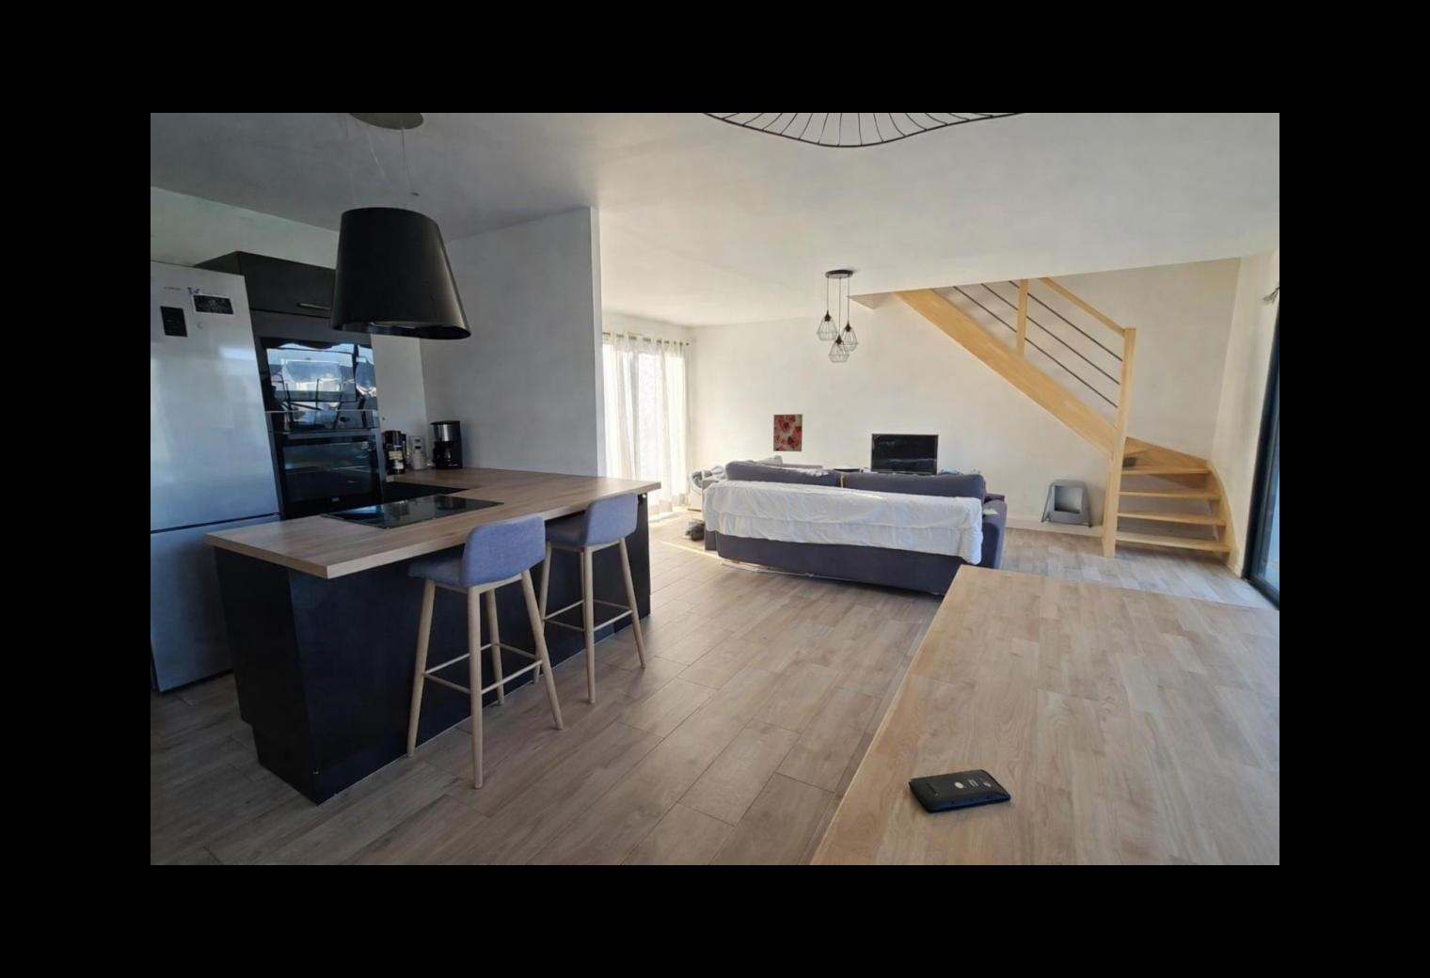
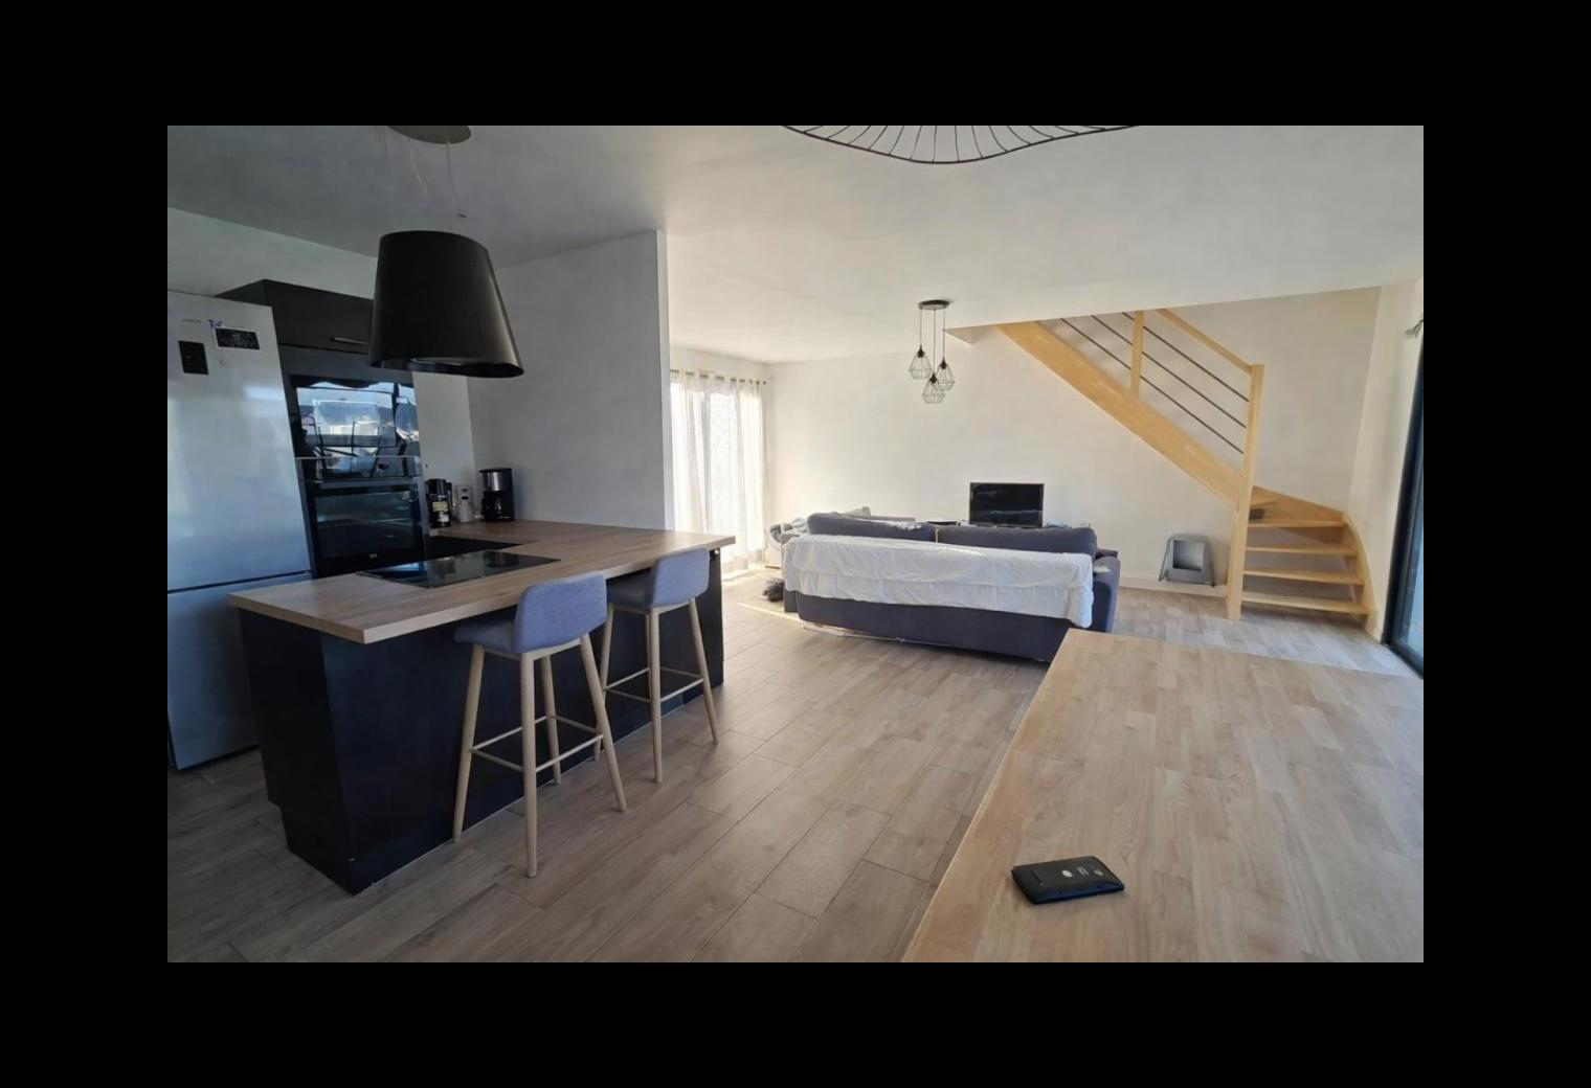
- wall art (788, 432)
